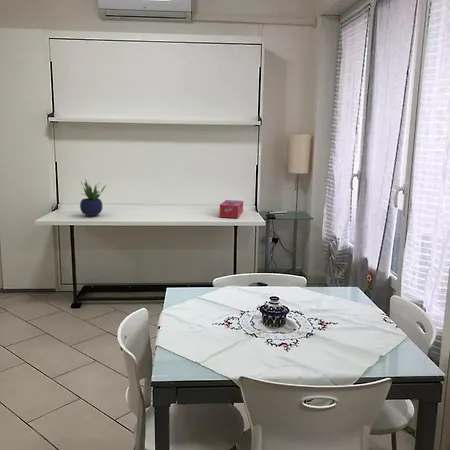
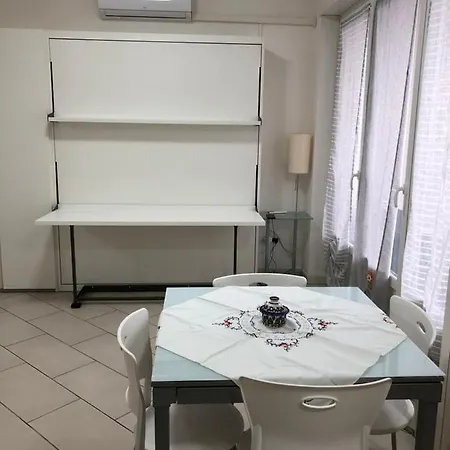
- tissue box (231, 208)
- potted plant (93, 197)
